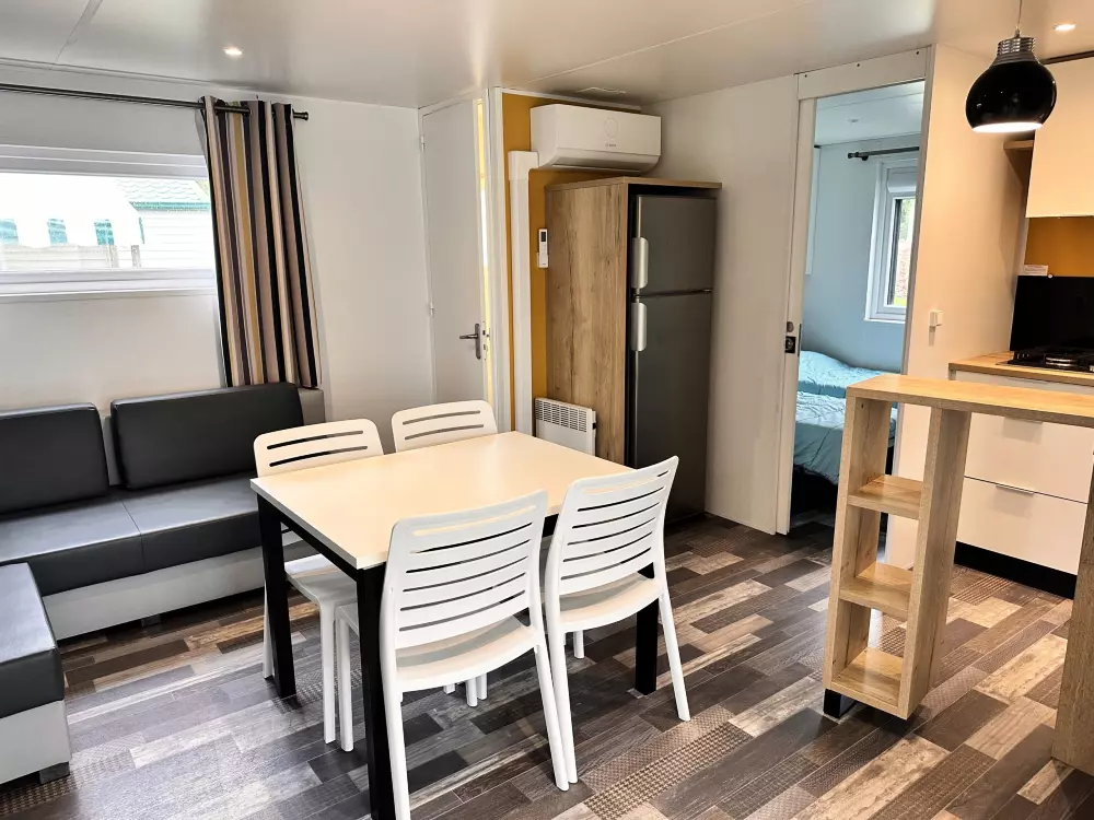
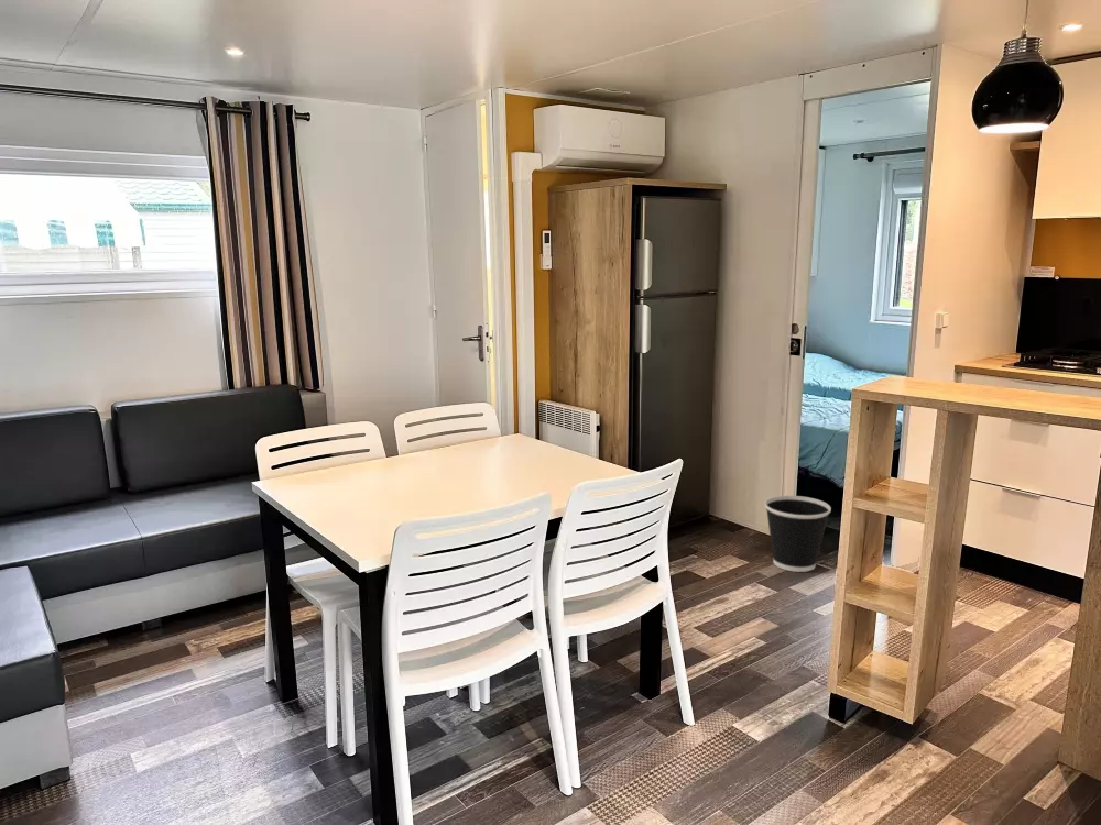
+ wastebasket (795, 535)
